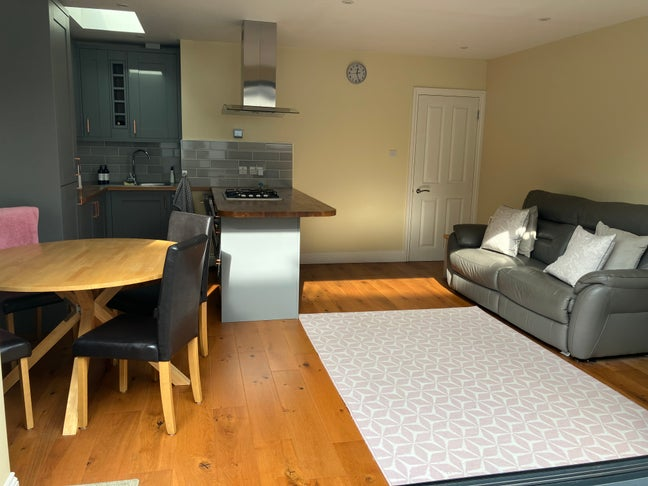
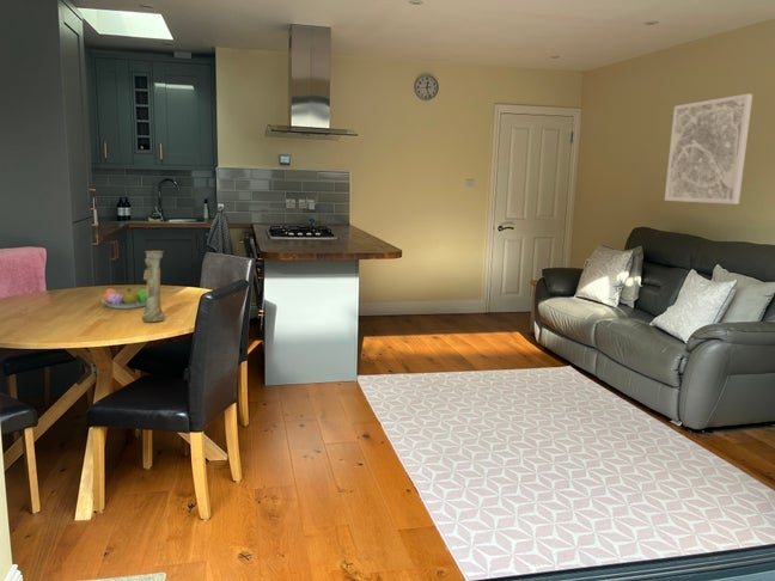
+ fruit bowl (129, 294)
+ wall art (704, 152)
+ vase (152, 286)
